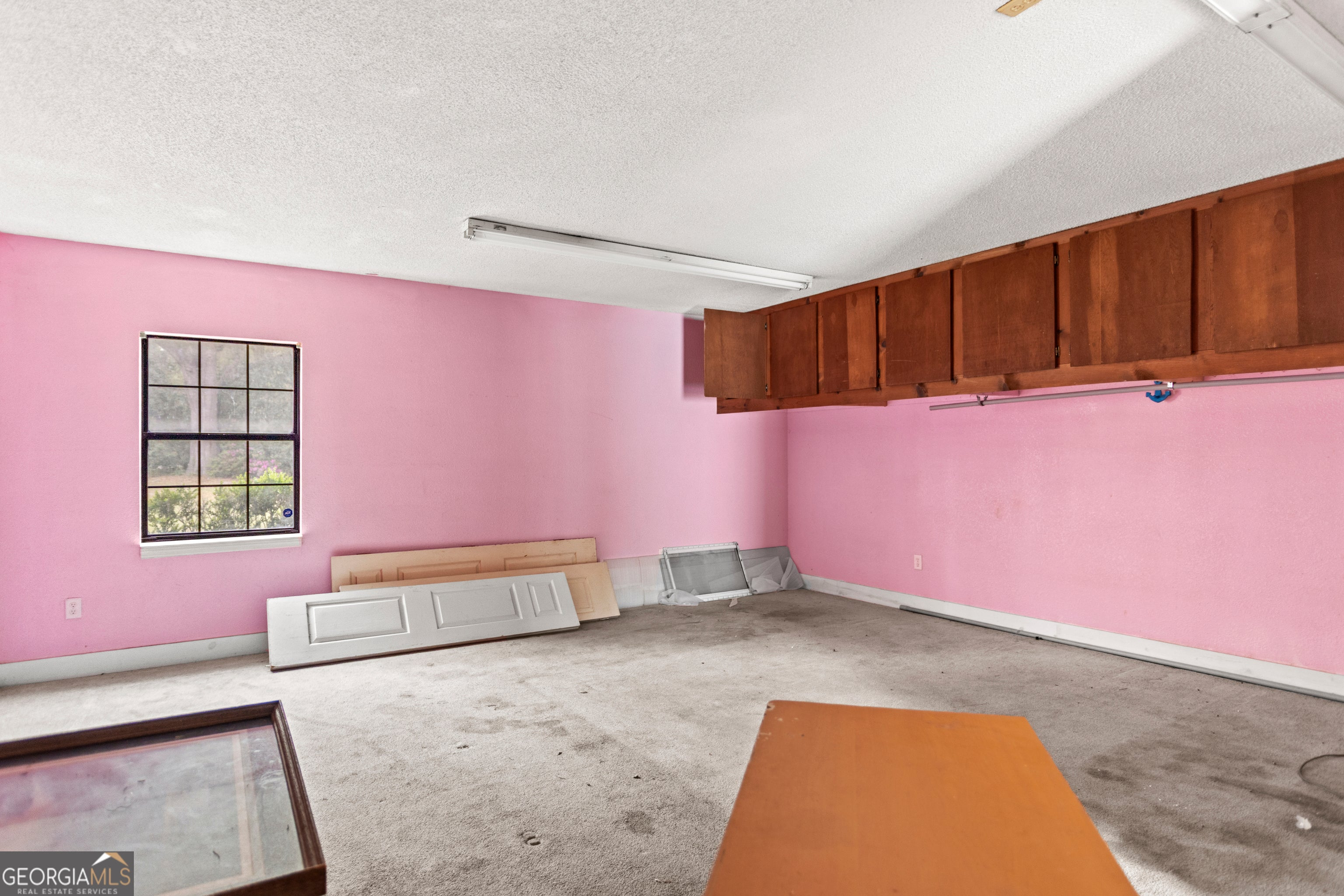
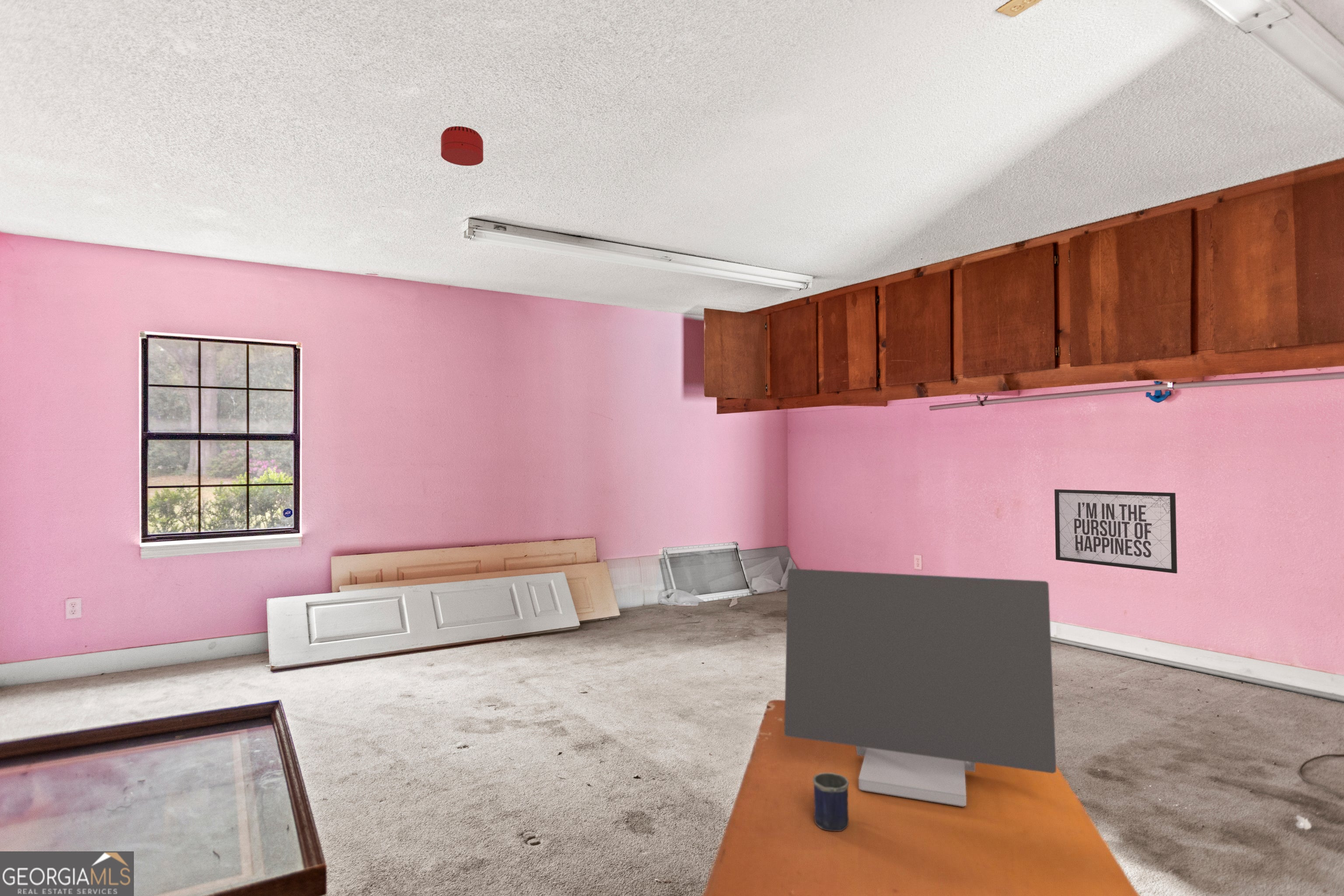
+ mug (832, 798)
+ mirror (1112, 528)
+ computer monitor (911, 677)
+ smoke detector (462, 145)
